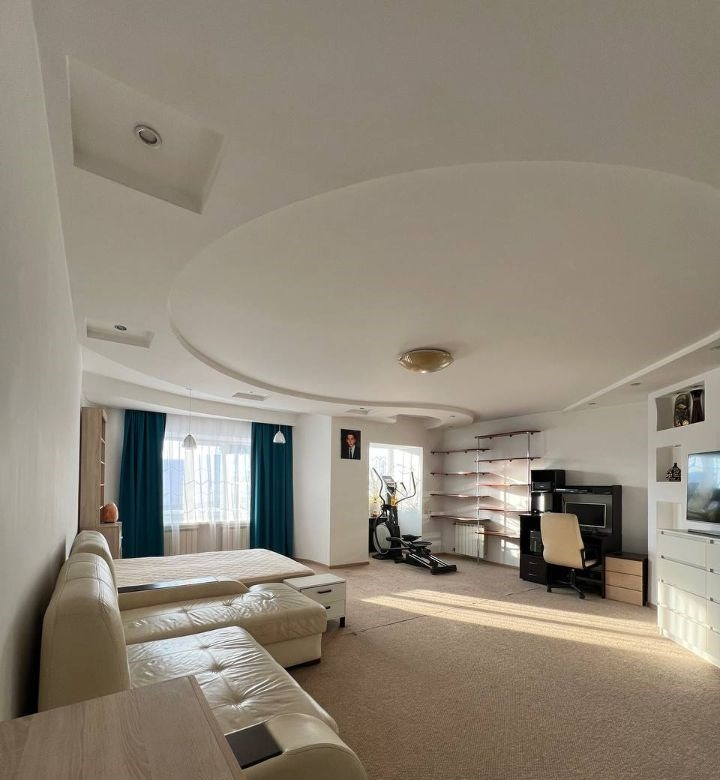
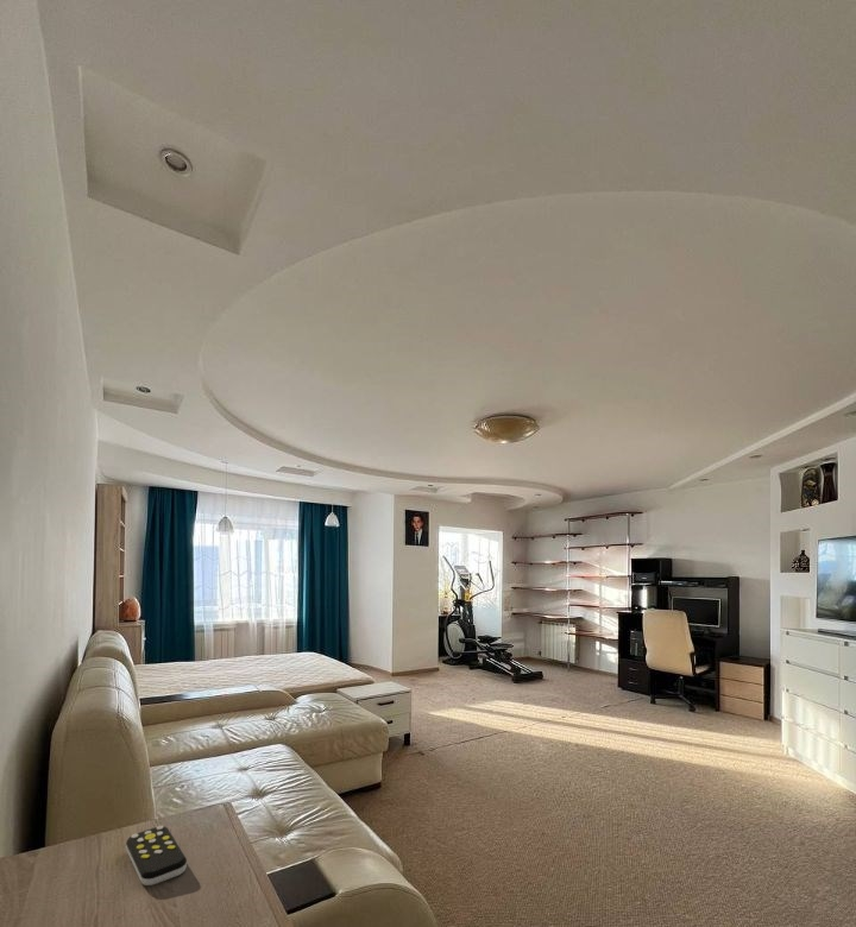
+ remote control (155, 853)
